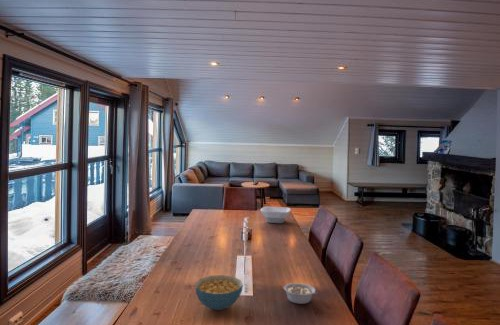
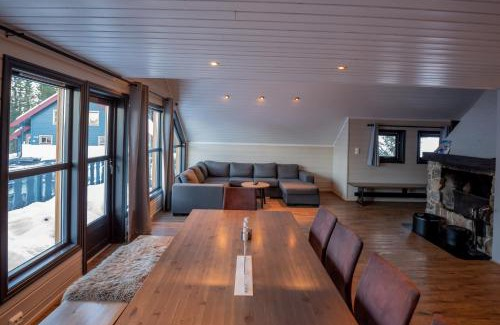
- legume (300, 293)
- cereal bowl (218, 295)
- bowl (275, 215)
